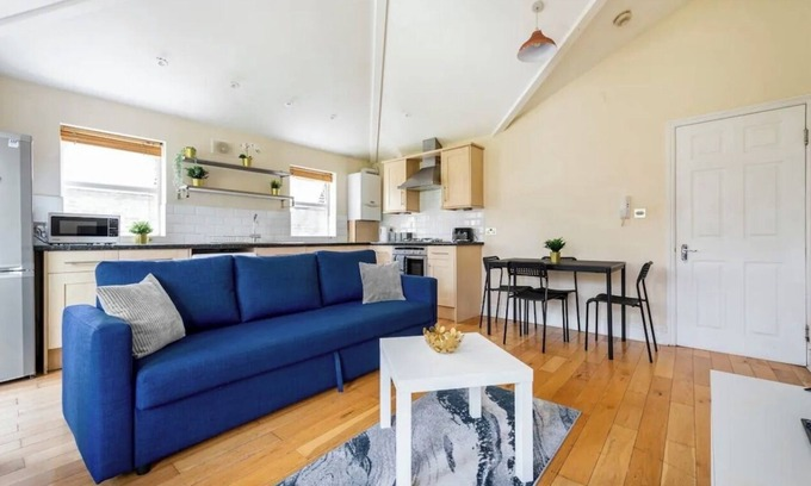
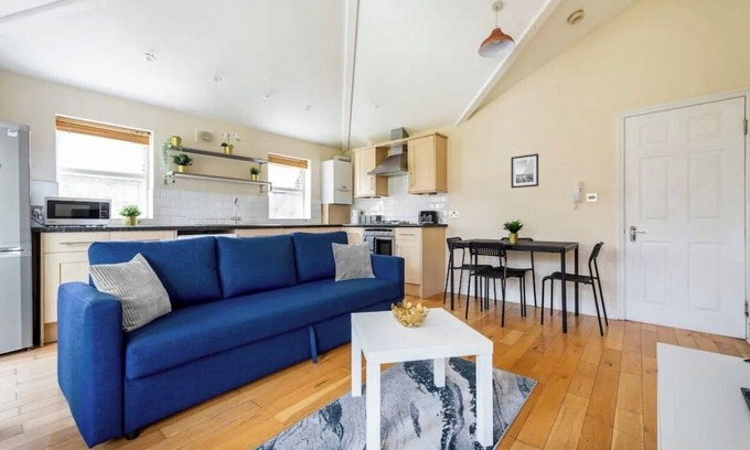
+ wall art (524, 171)
